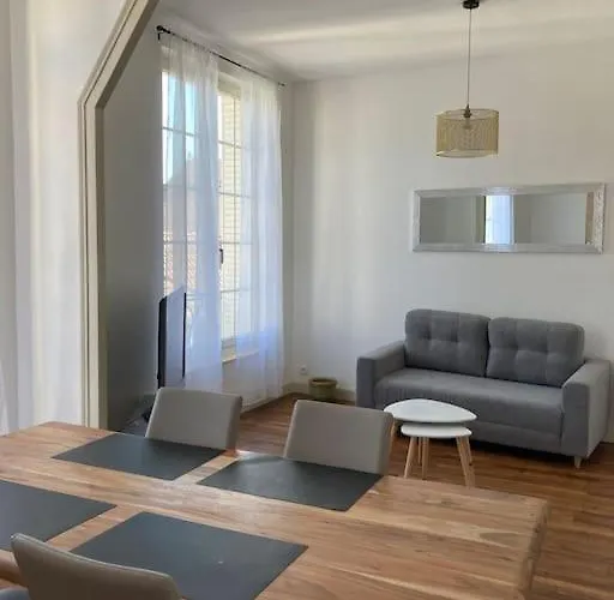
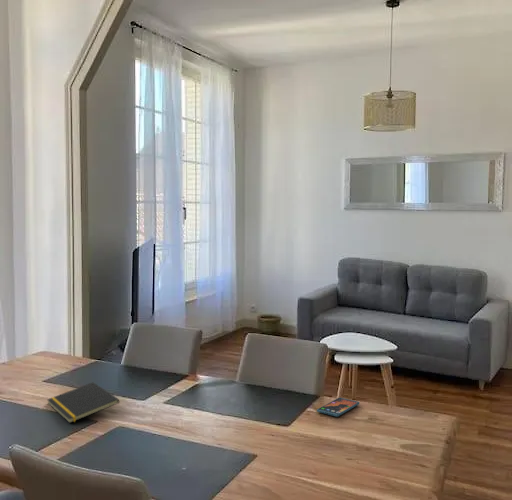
+ notepad (82, 401)
+ smartphone (338, 406)
